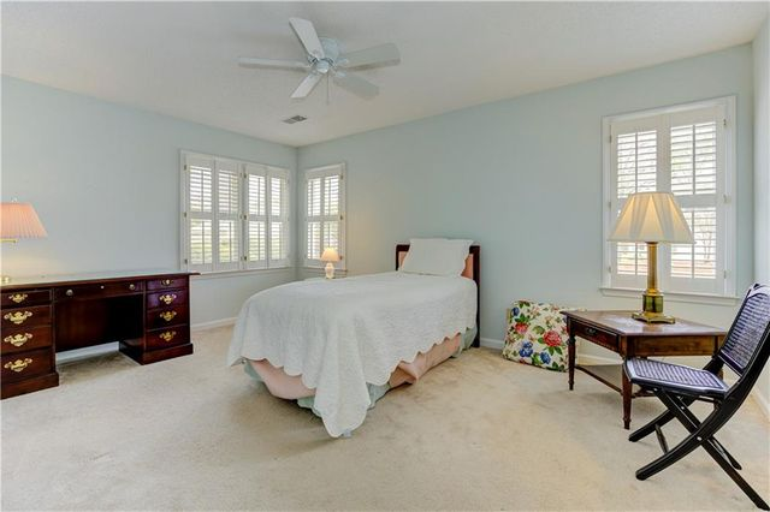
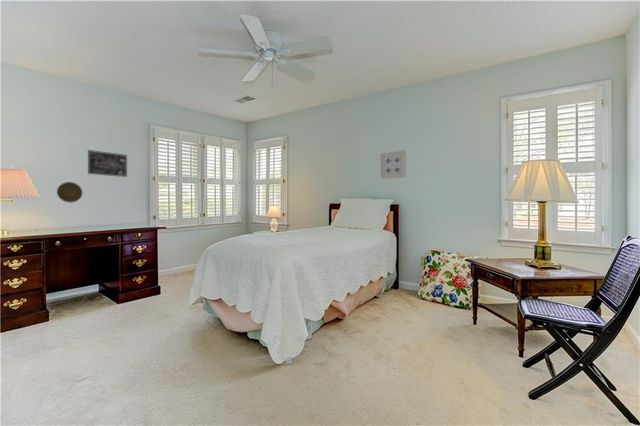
+ decorative plate (70, 192)
+ wall art (108, 164)
+ wall art (392, 165)
